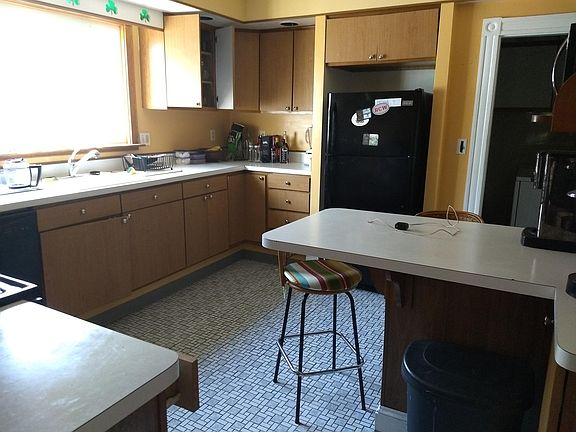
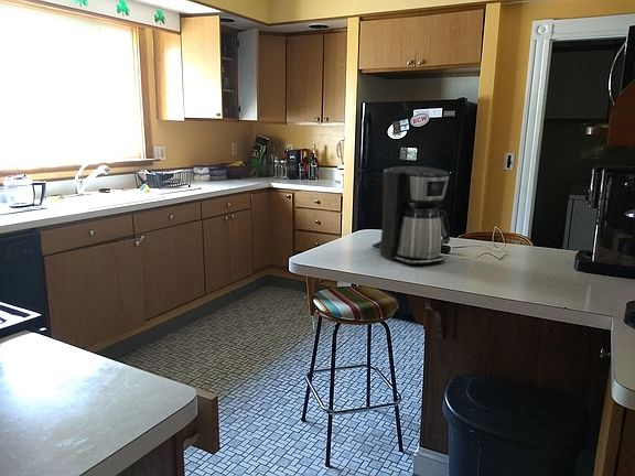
+ coffee maker (413, 212)
